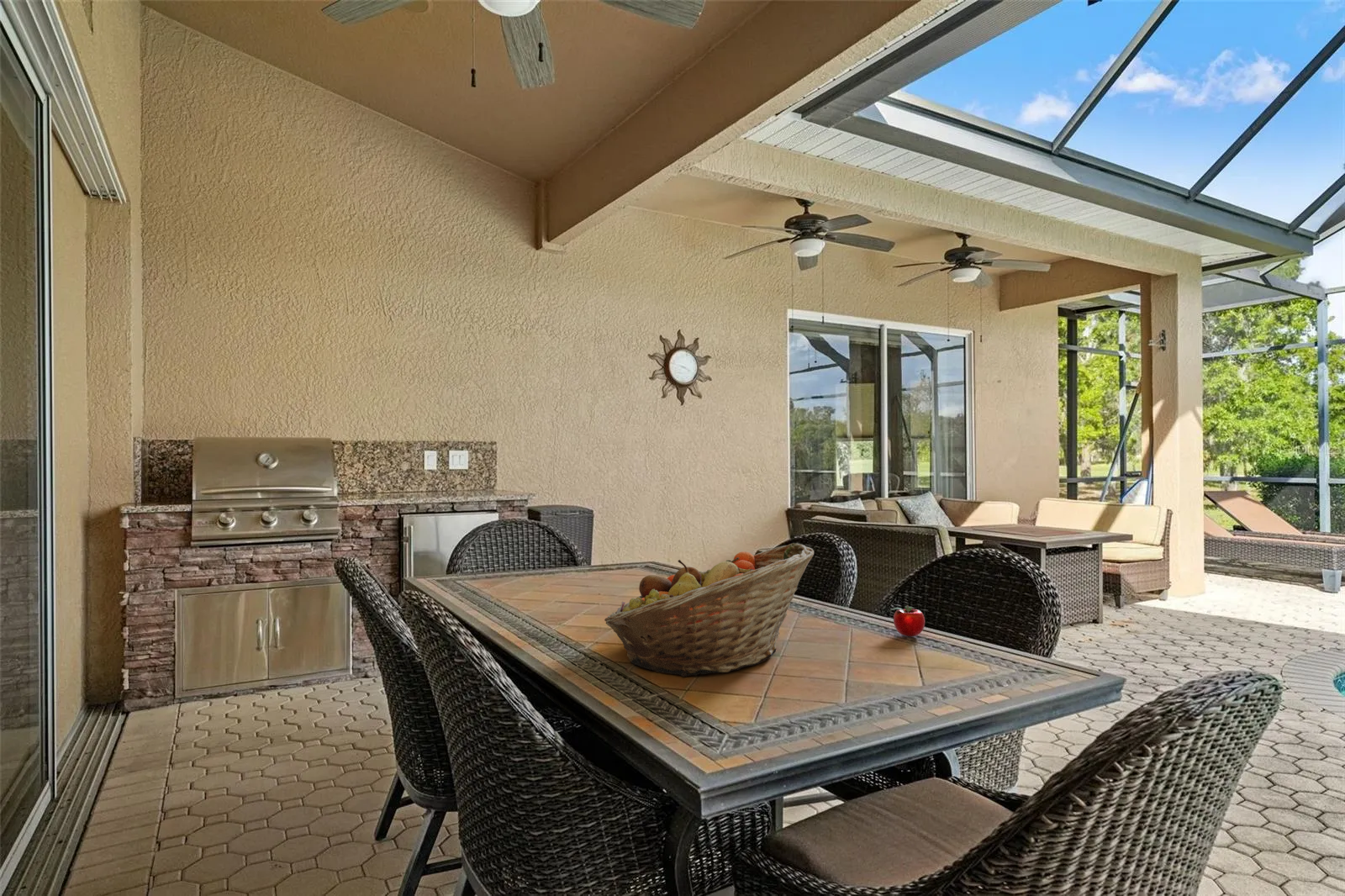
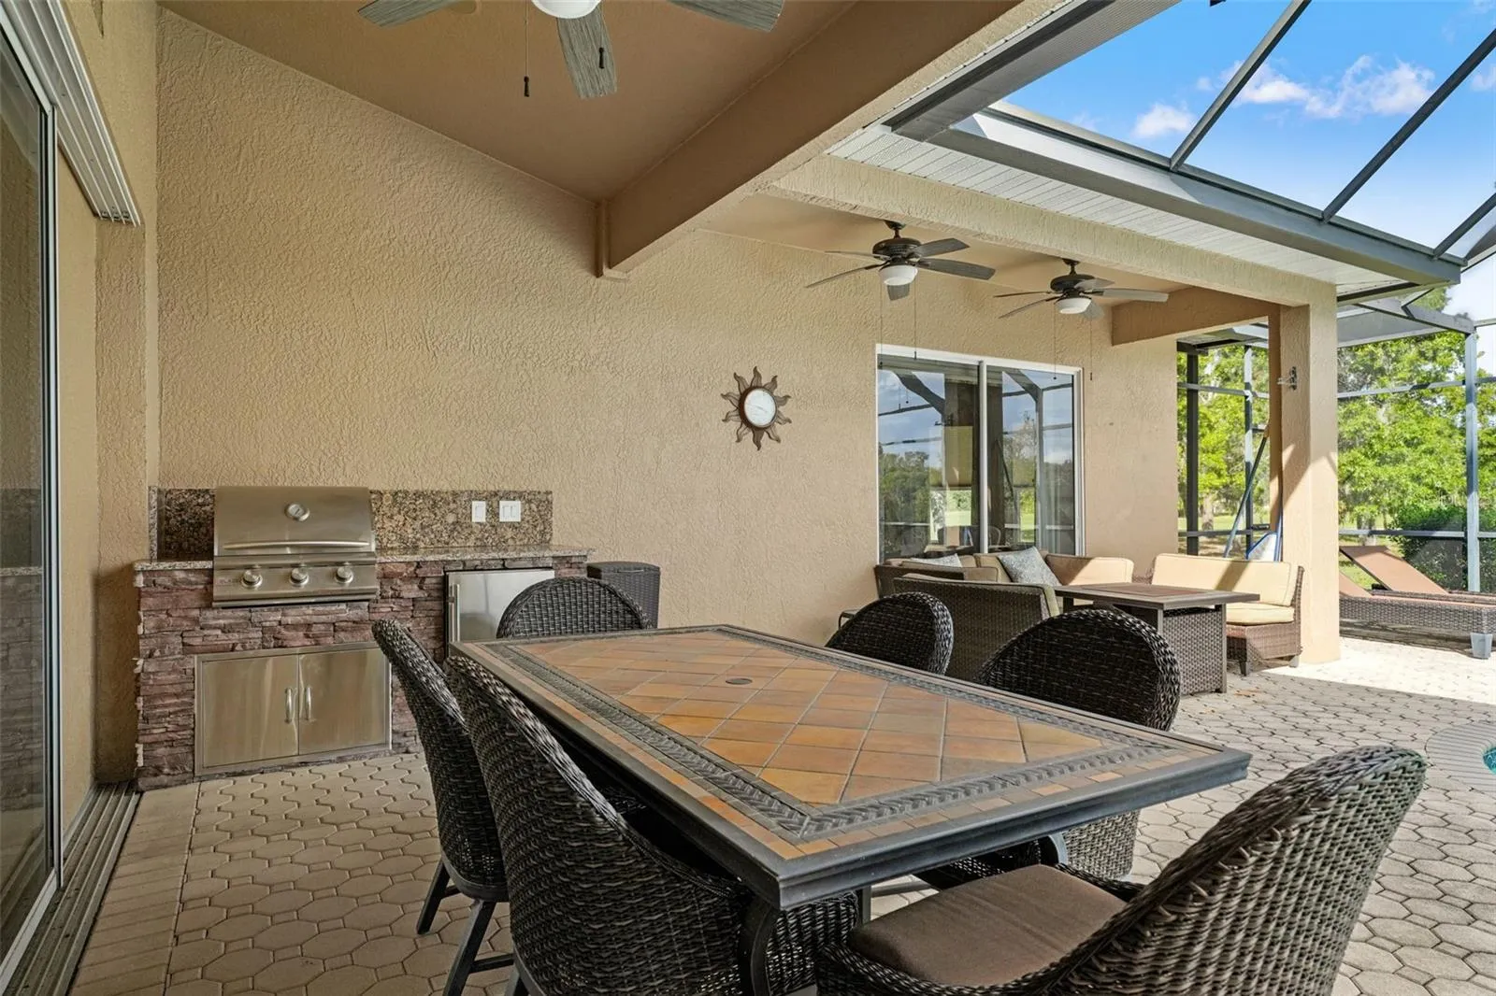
- apple (905, 620)
- fruit basket (713, 599)
